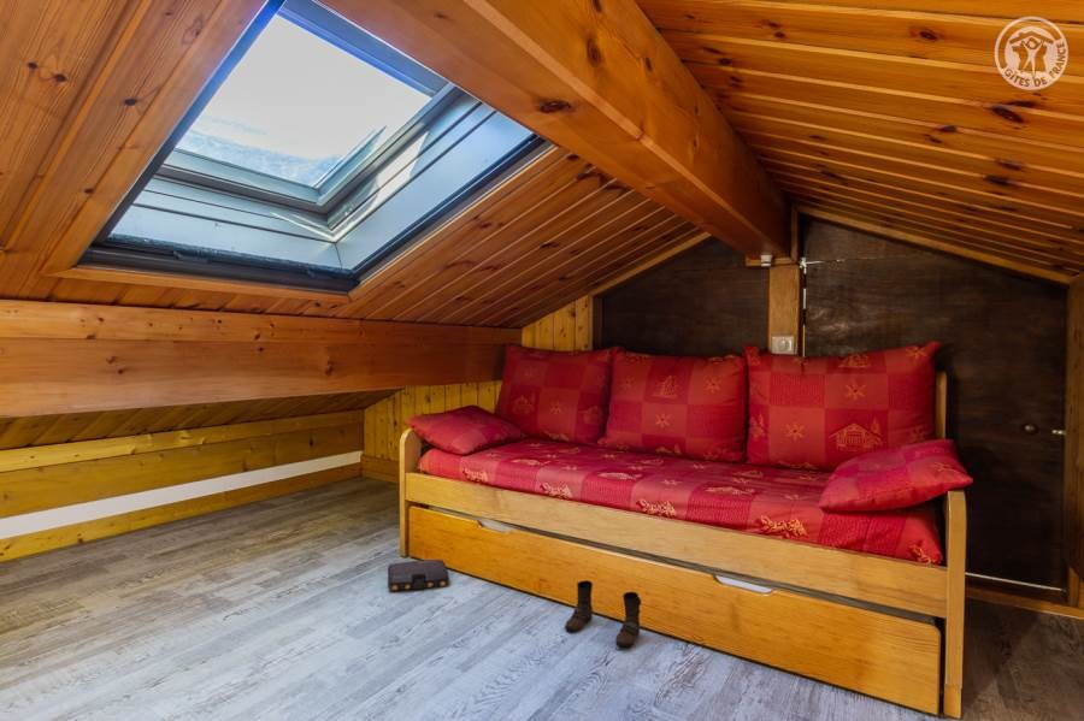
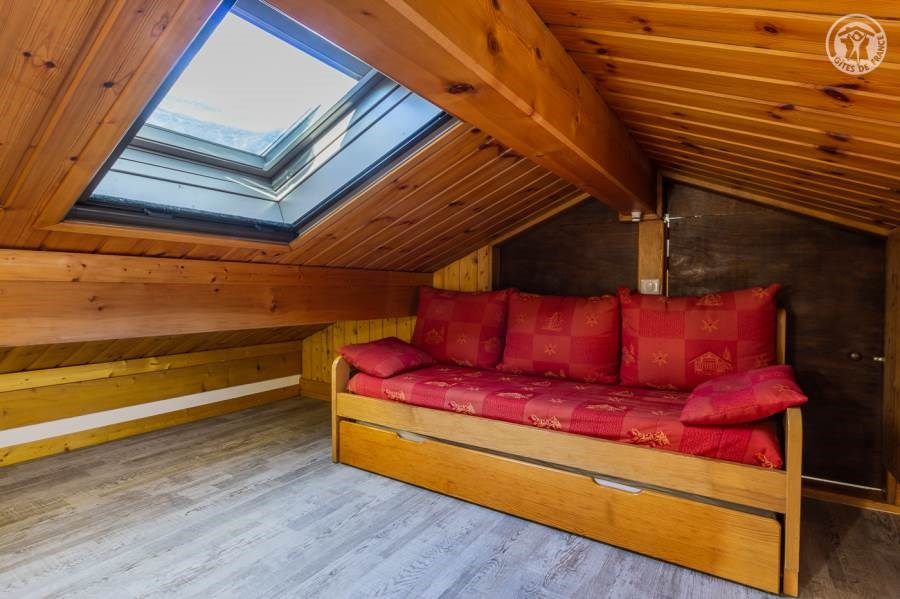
- boots (591, 613)
- bag (417, 573)
